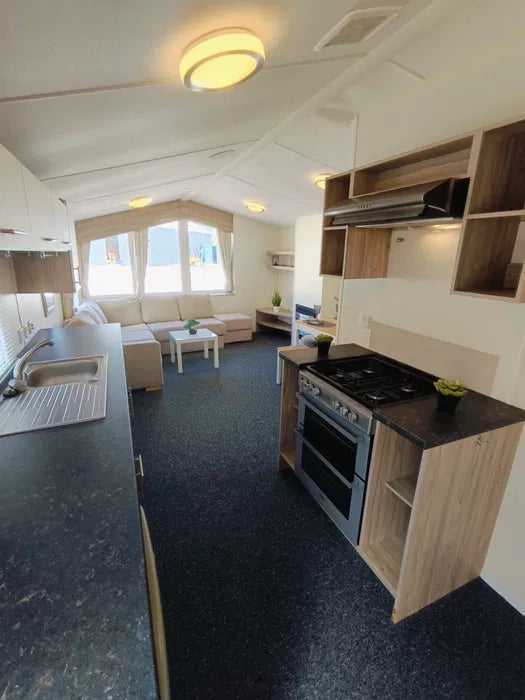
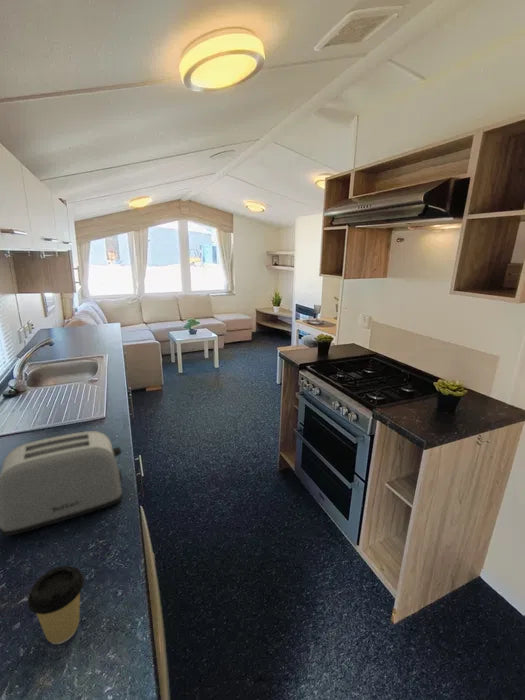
+ toaster (65, 475)
+ coffee cup (59, 606)
